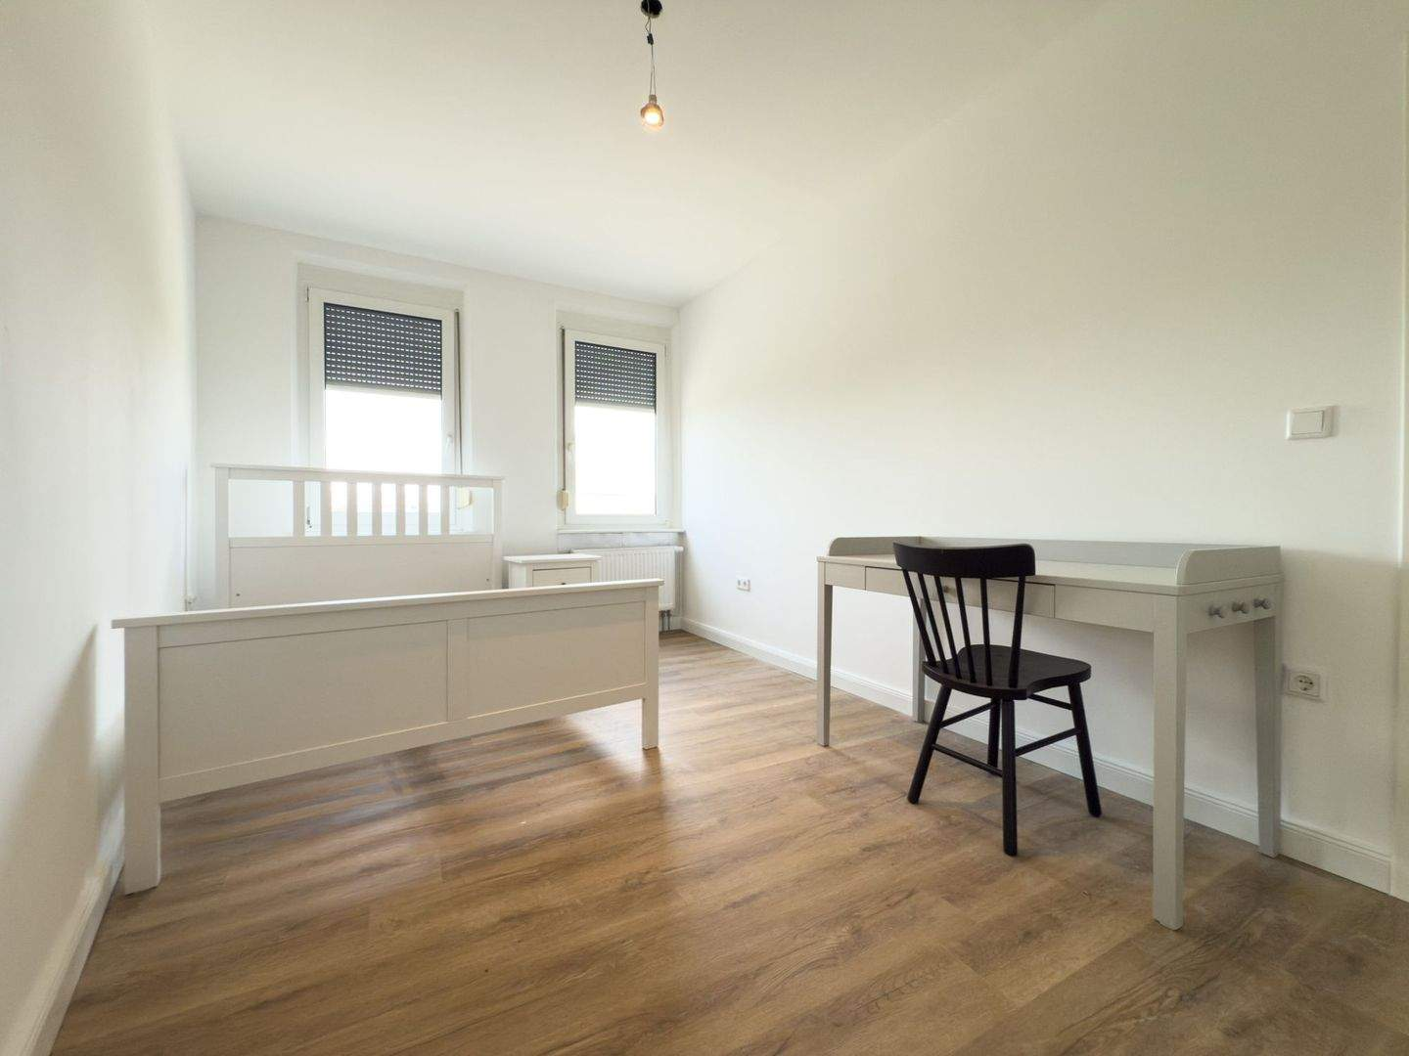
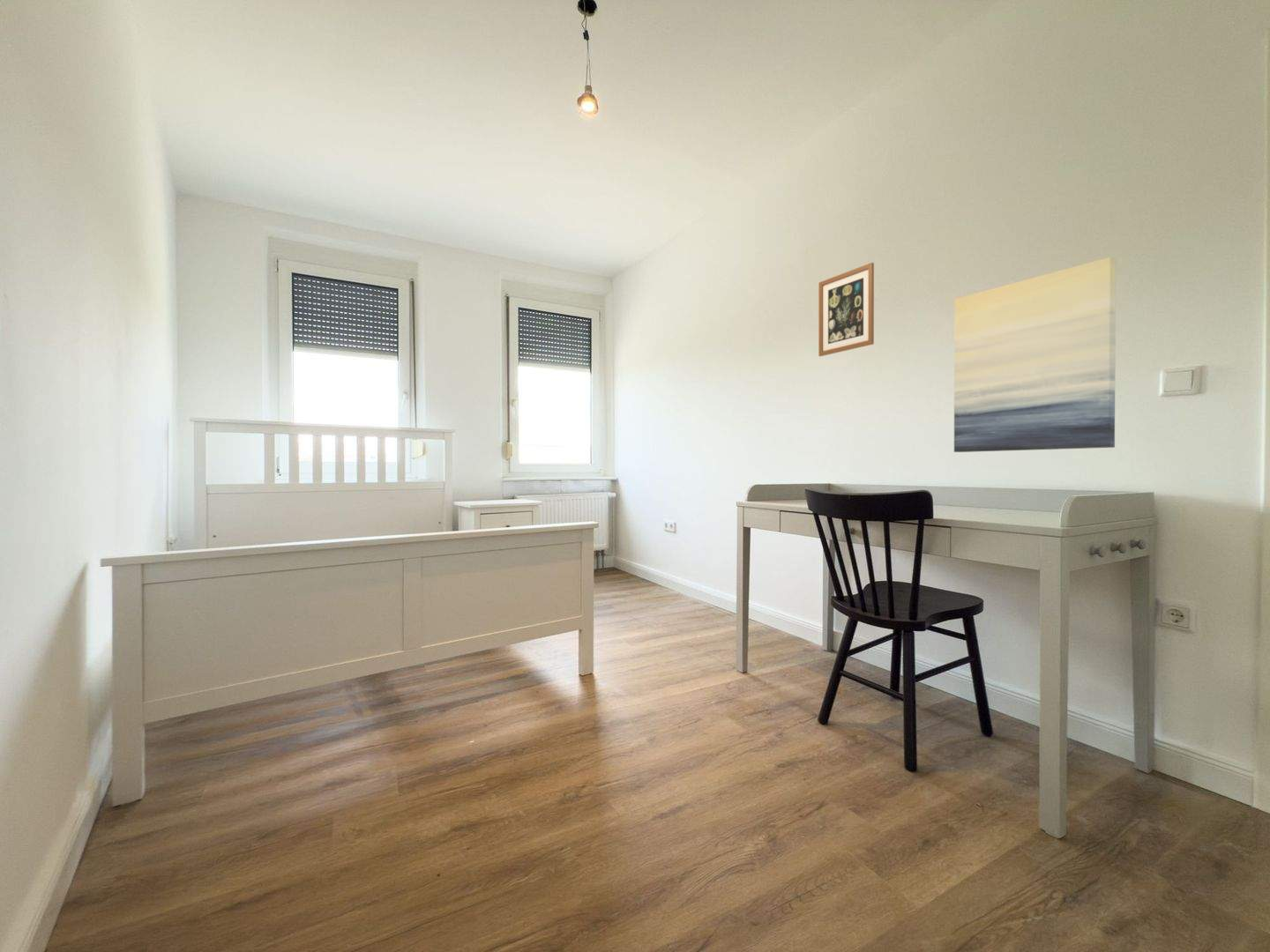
+ wall art (1026, 365)
+ wall art (845, 311)
